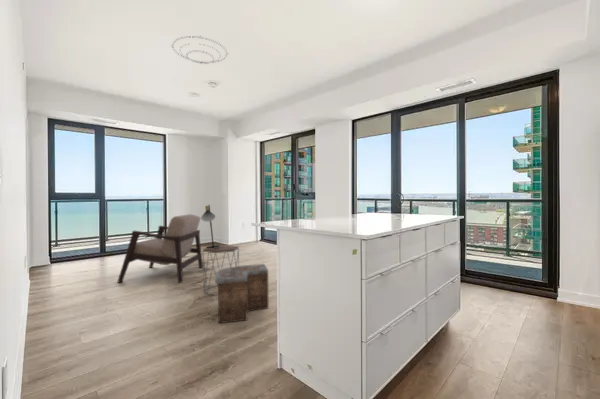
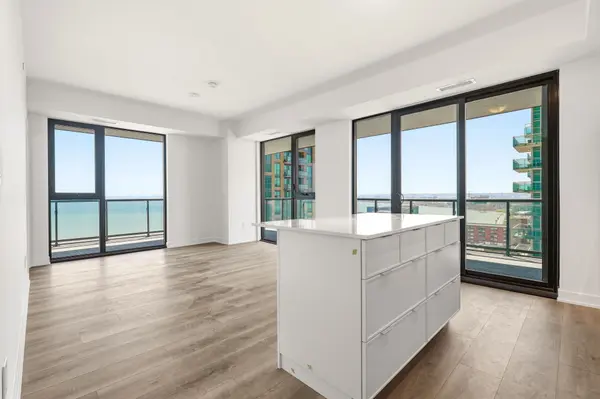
- ceiling light (200, 51)
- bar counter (242, 290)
- armchair (164, 244)
- side table (221, 269)
- table lamp (211, 226)
